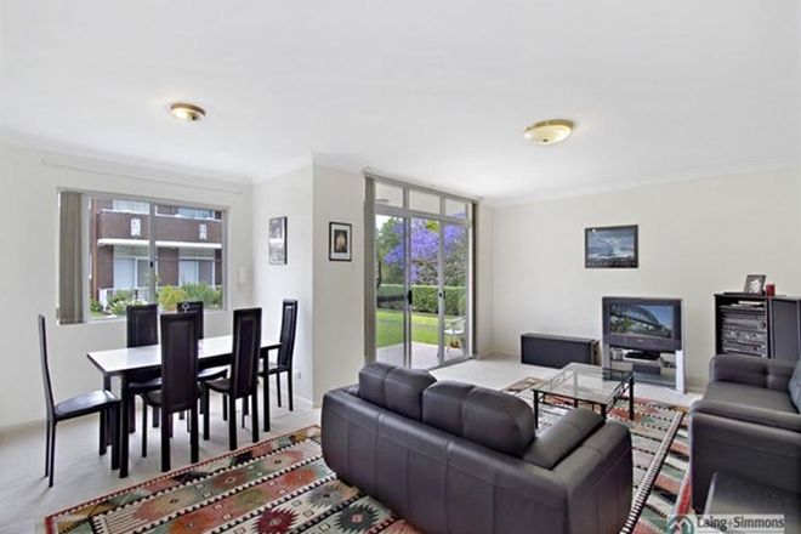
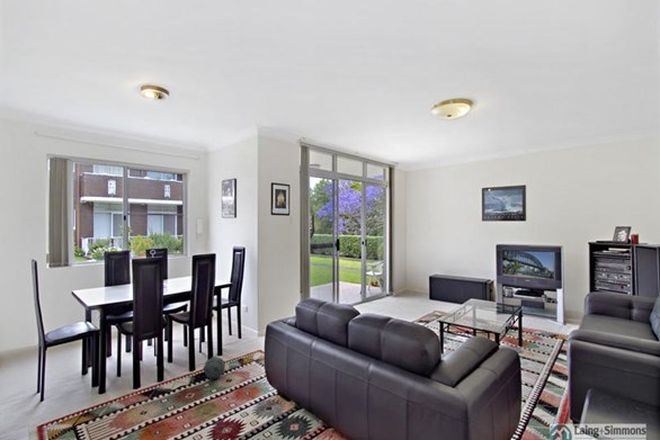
+ ball (214, 367)
